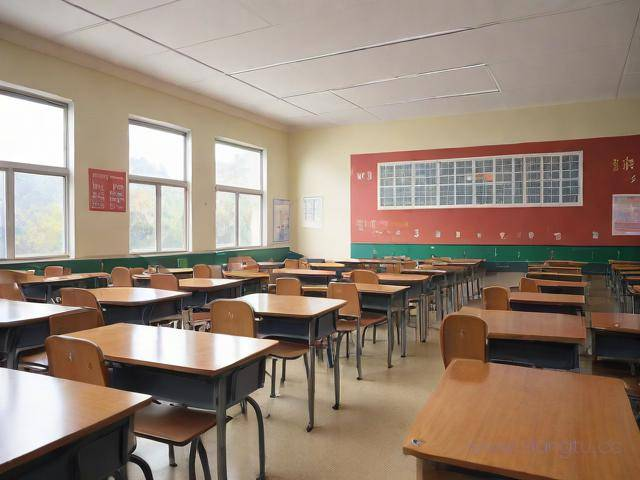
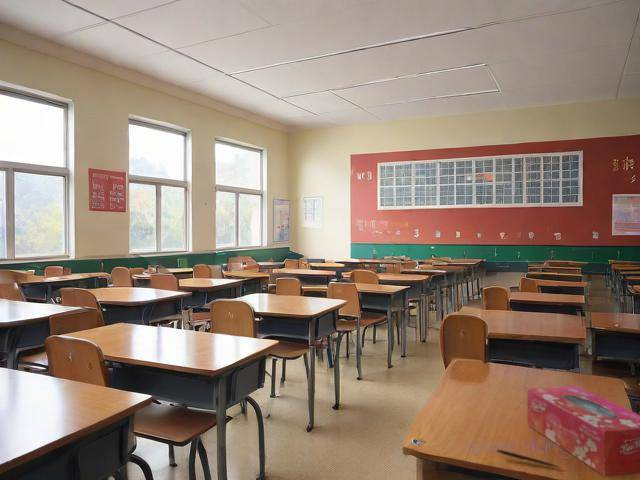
+ tissue box (588, 425)
+ pen (528, 458)
